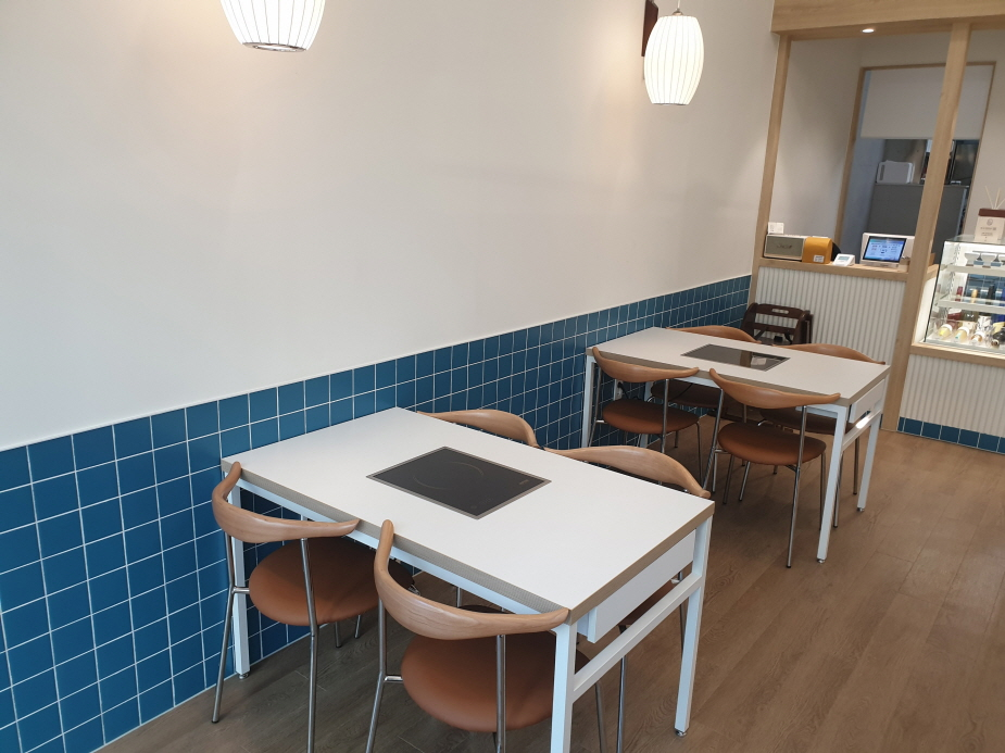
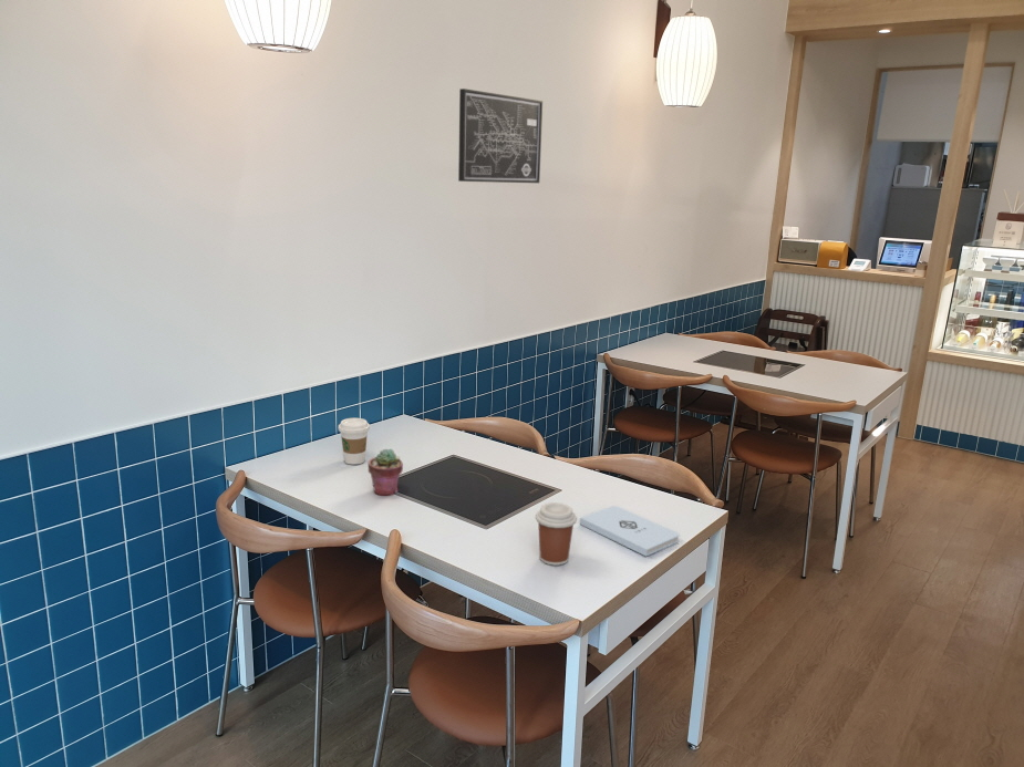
+ coffee cup (555, 533)
+ potted succulent (385, 470)
+ coffee cup (354, 440)
+ wall art (501, 138)
+ notepad (629, 529)
